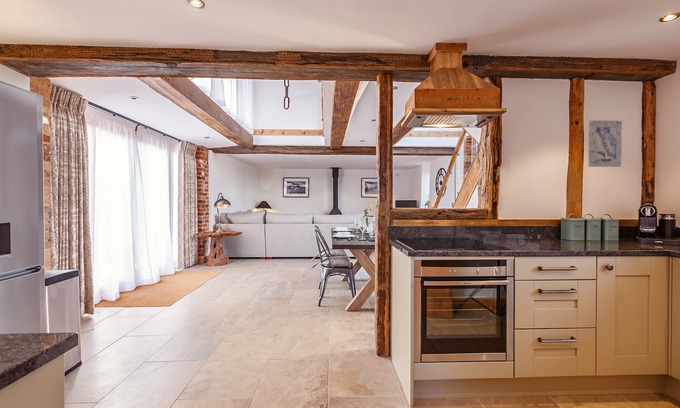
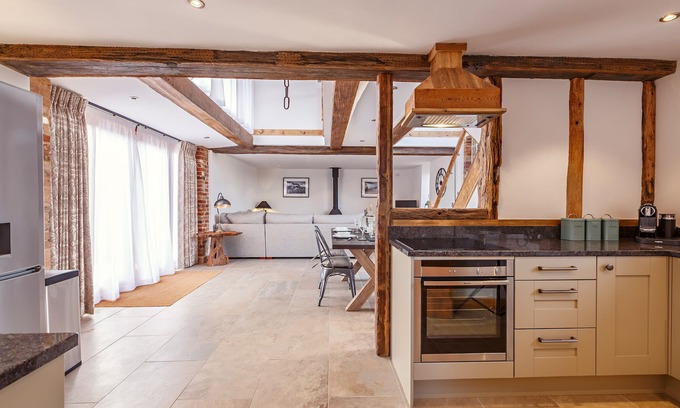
- wall art (605, 143)
